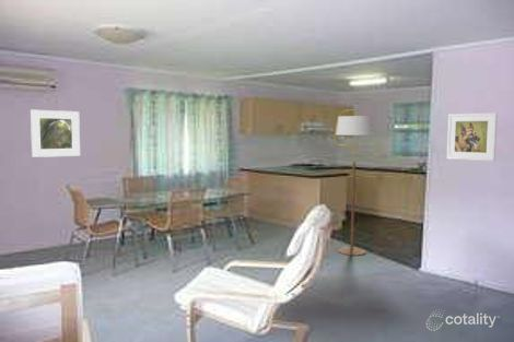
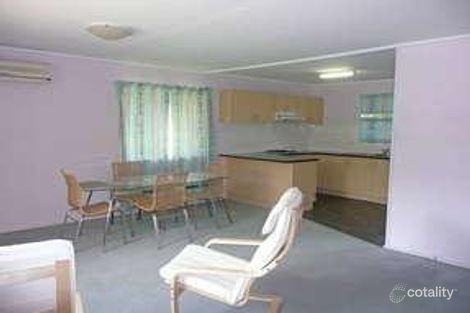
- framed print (470, 137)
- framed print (56, 133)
- floor lamp (352, 180)
